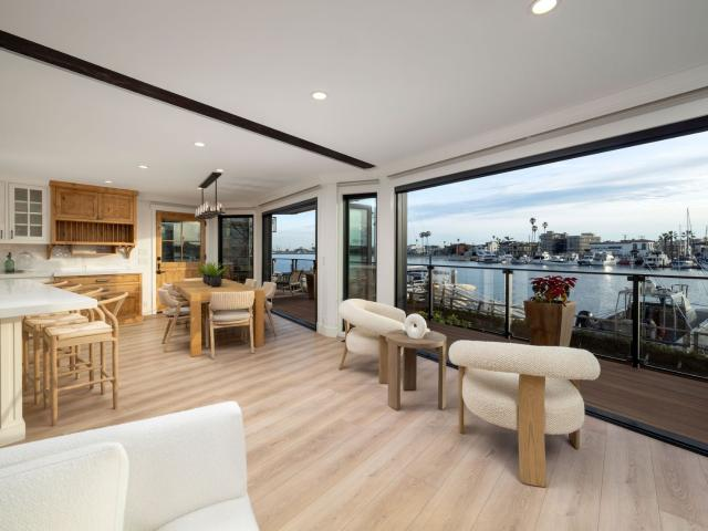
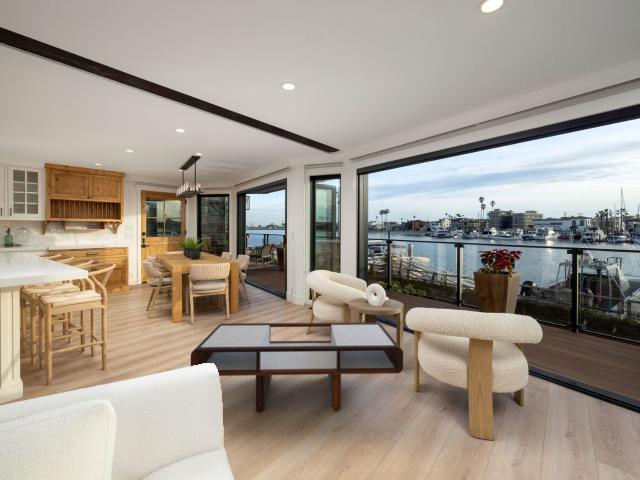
+ coffee table (299, 362)
